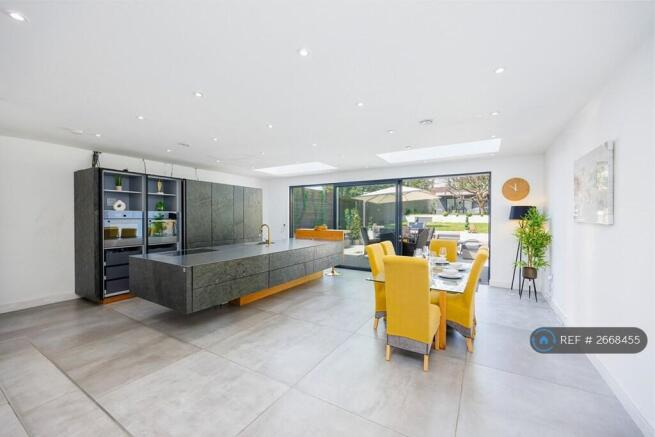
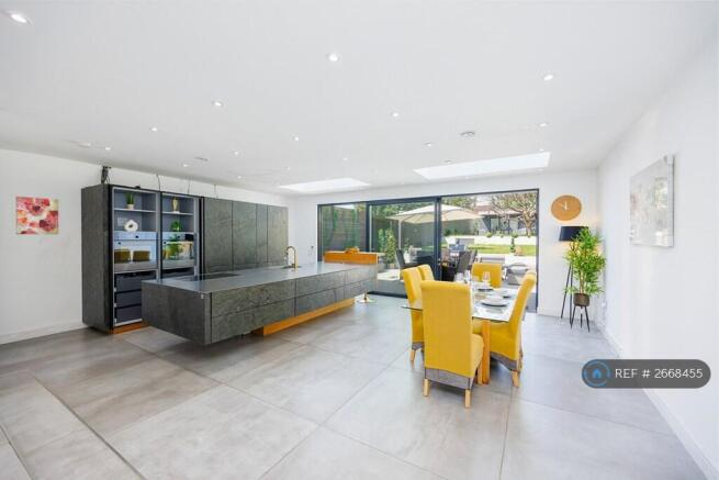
+ wall art (37, 215)
